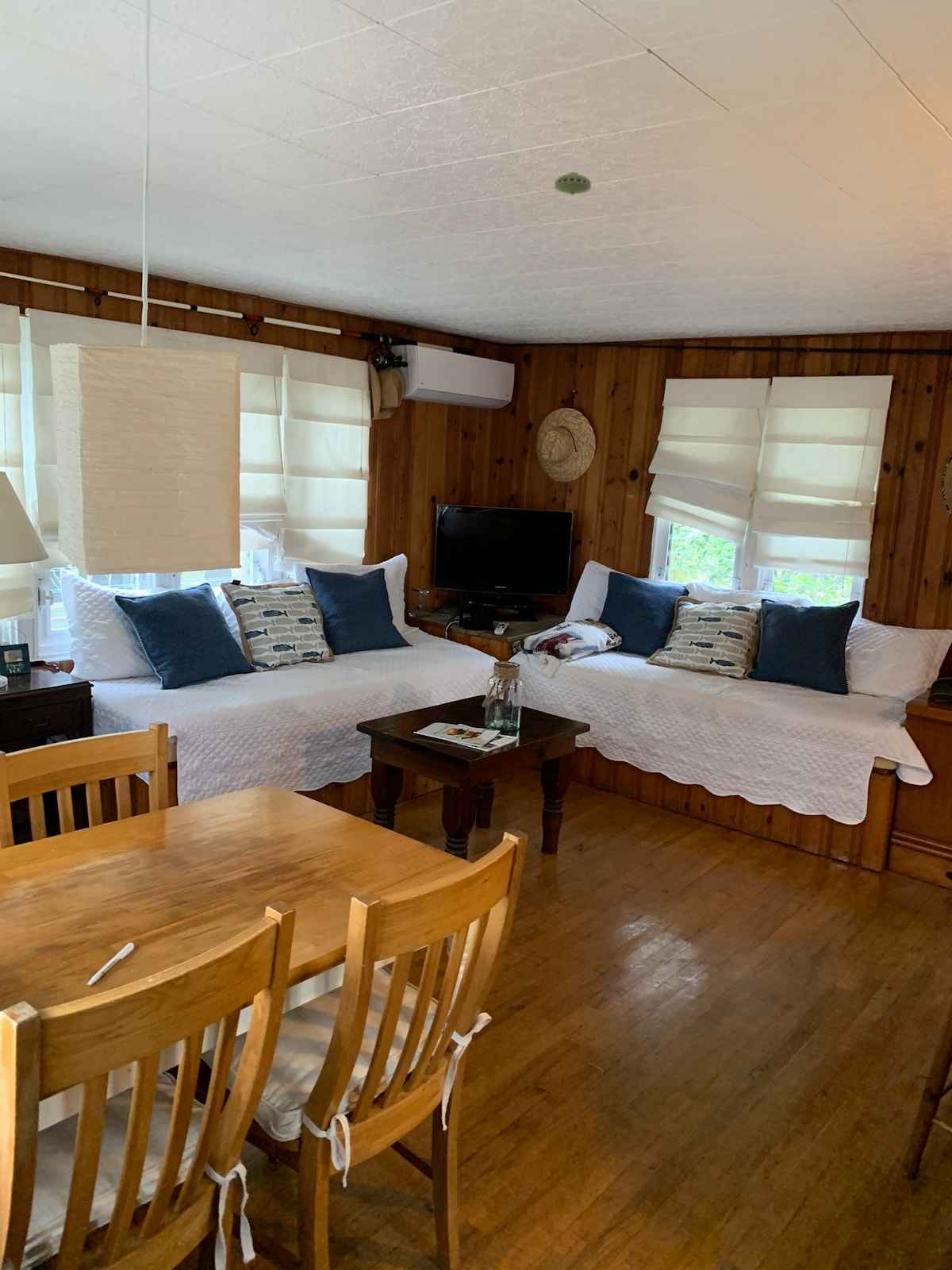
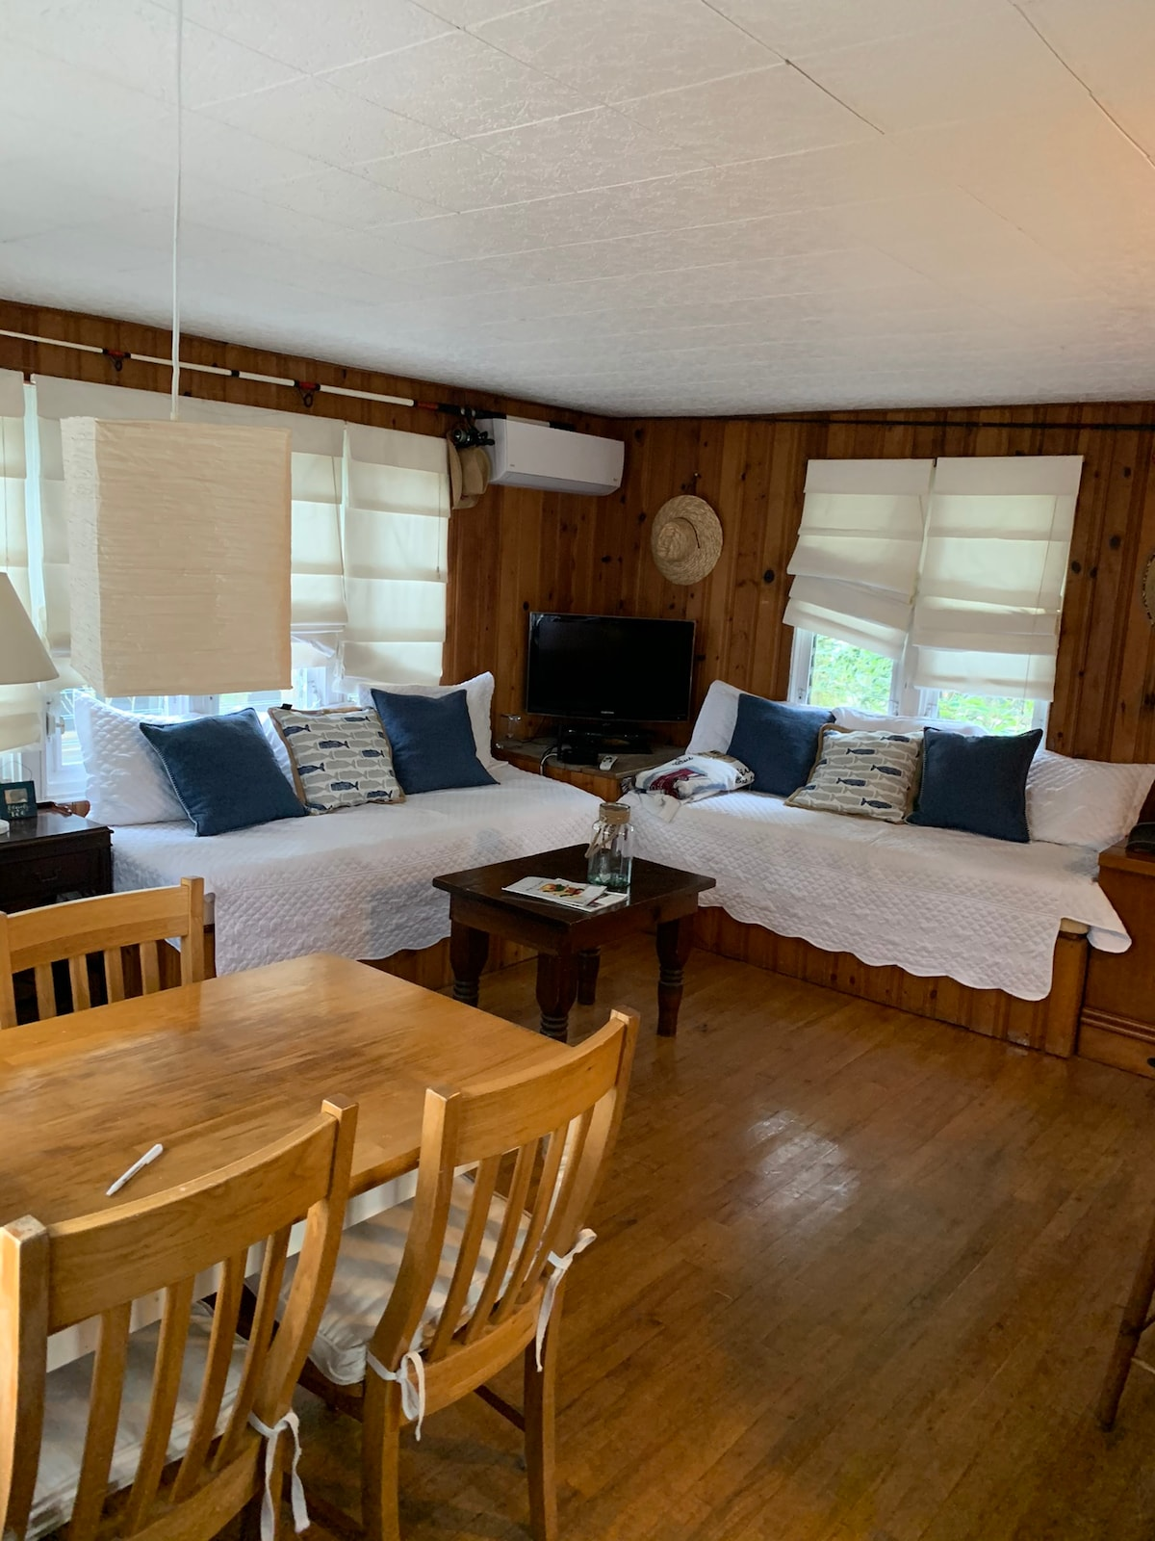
- smoke detector (572, 183)
